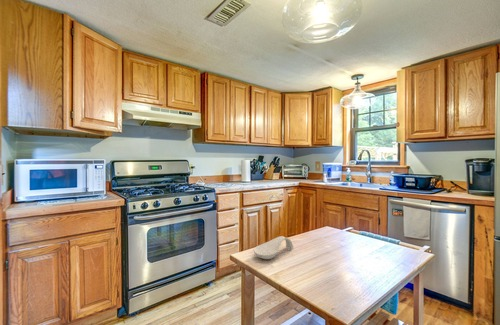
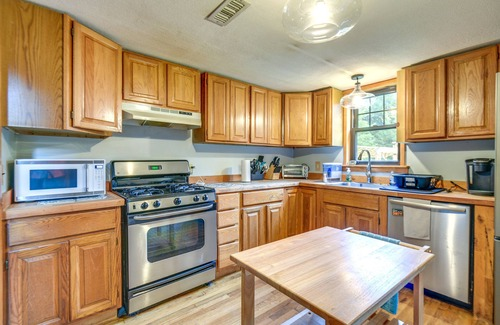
- spoon rest (274, 246)
